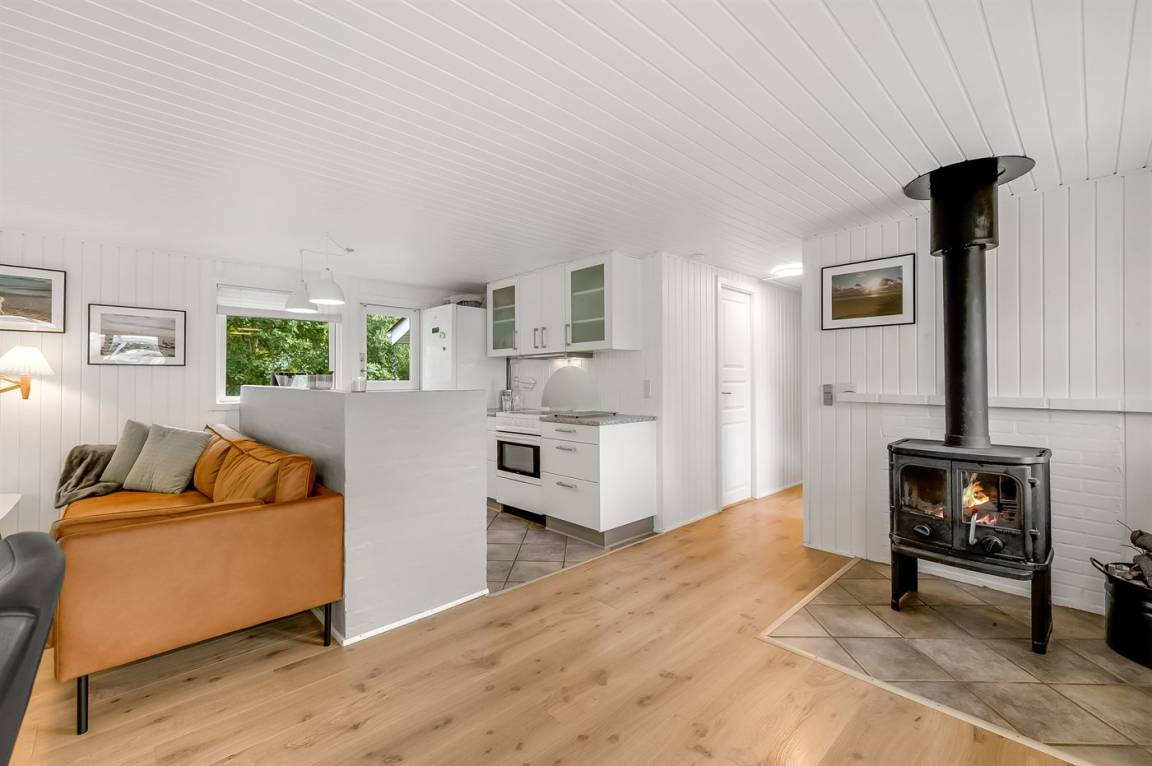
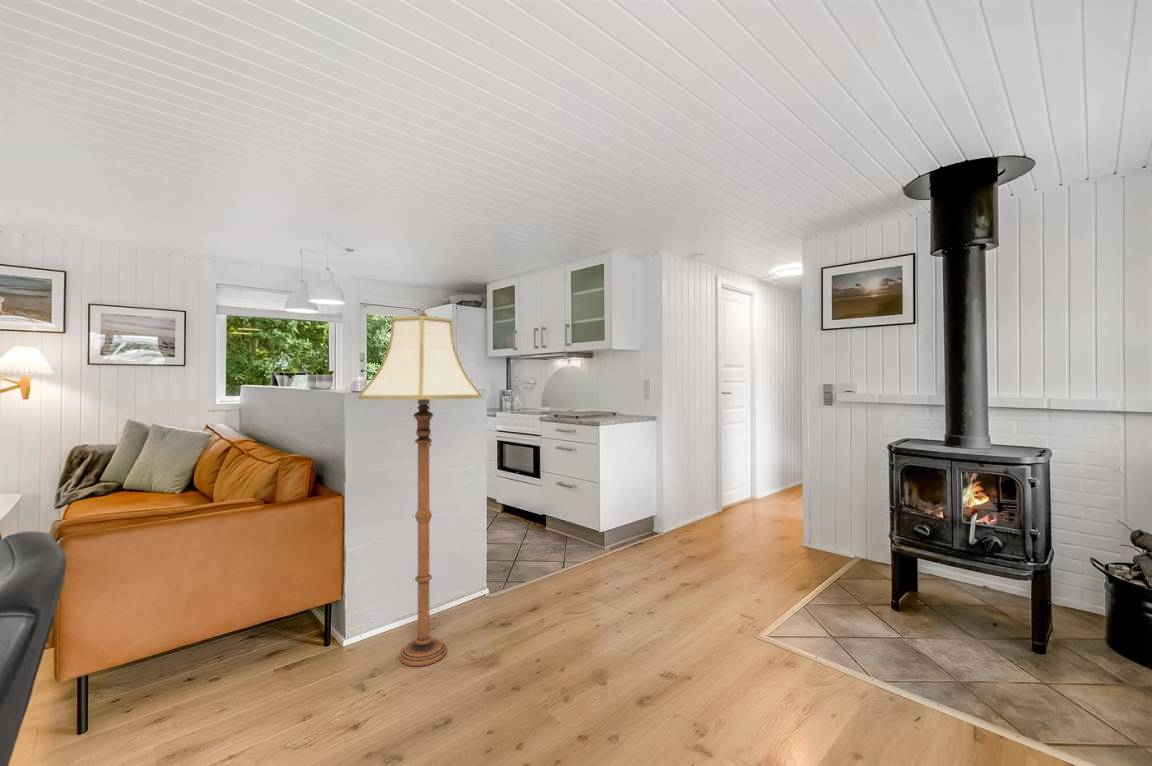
+ floor lamp (422, 480)
